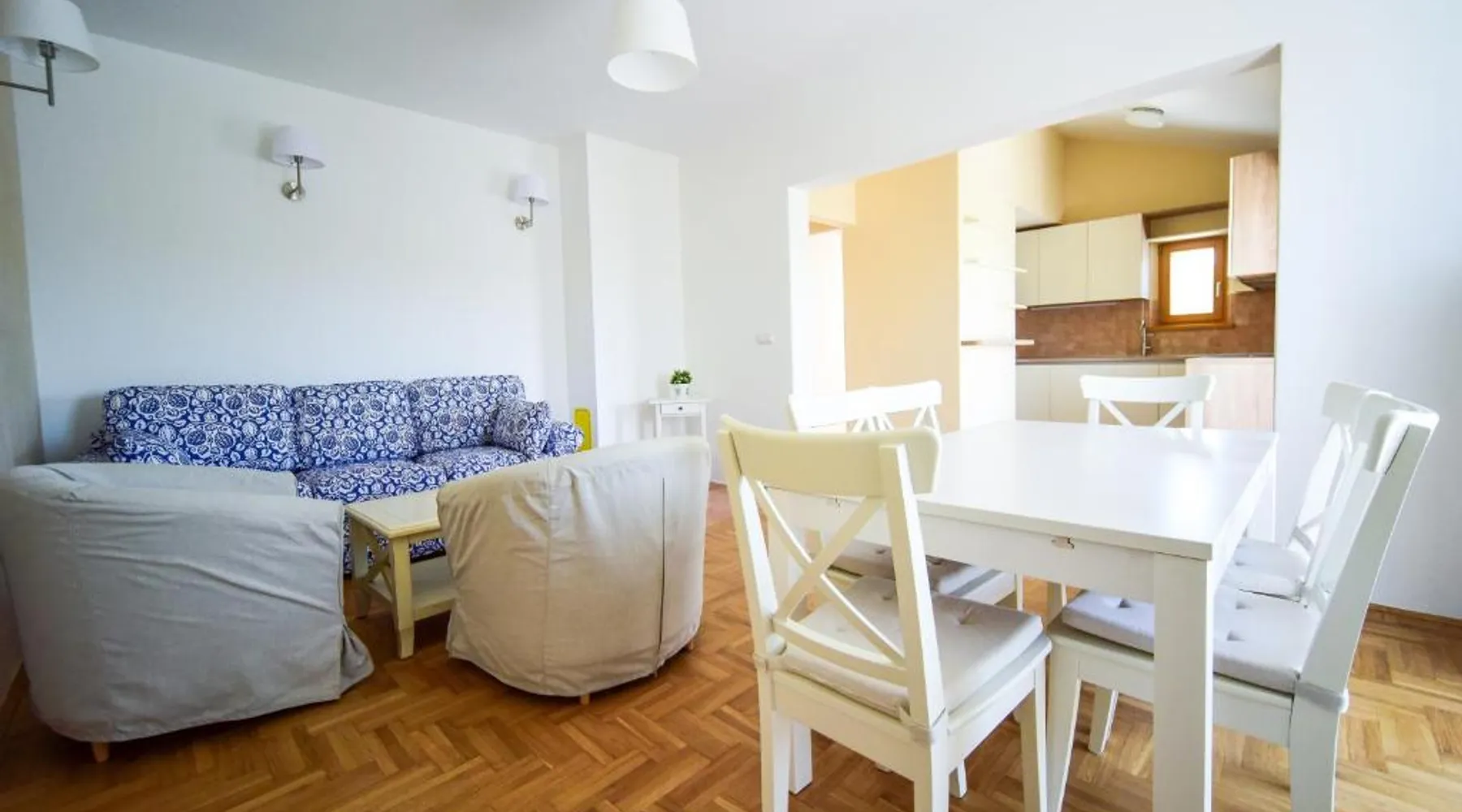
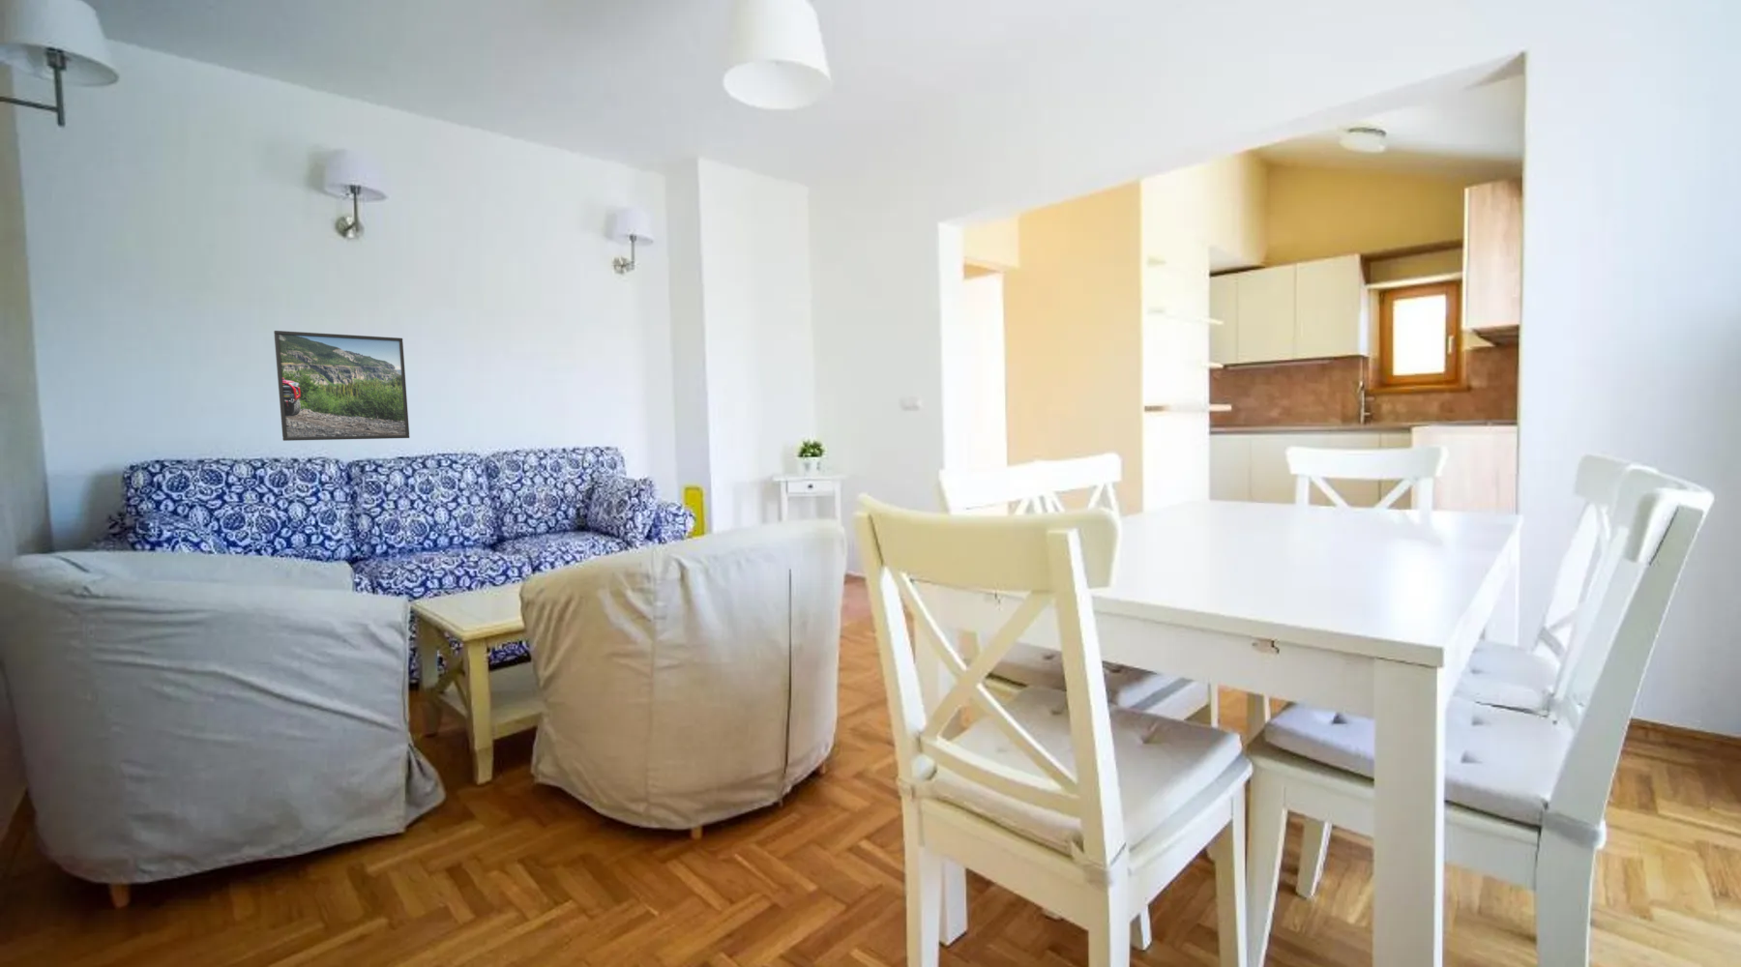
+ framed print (344, 387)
